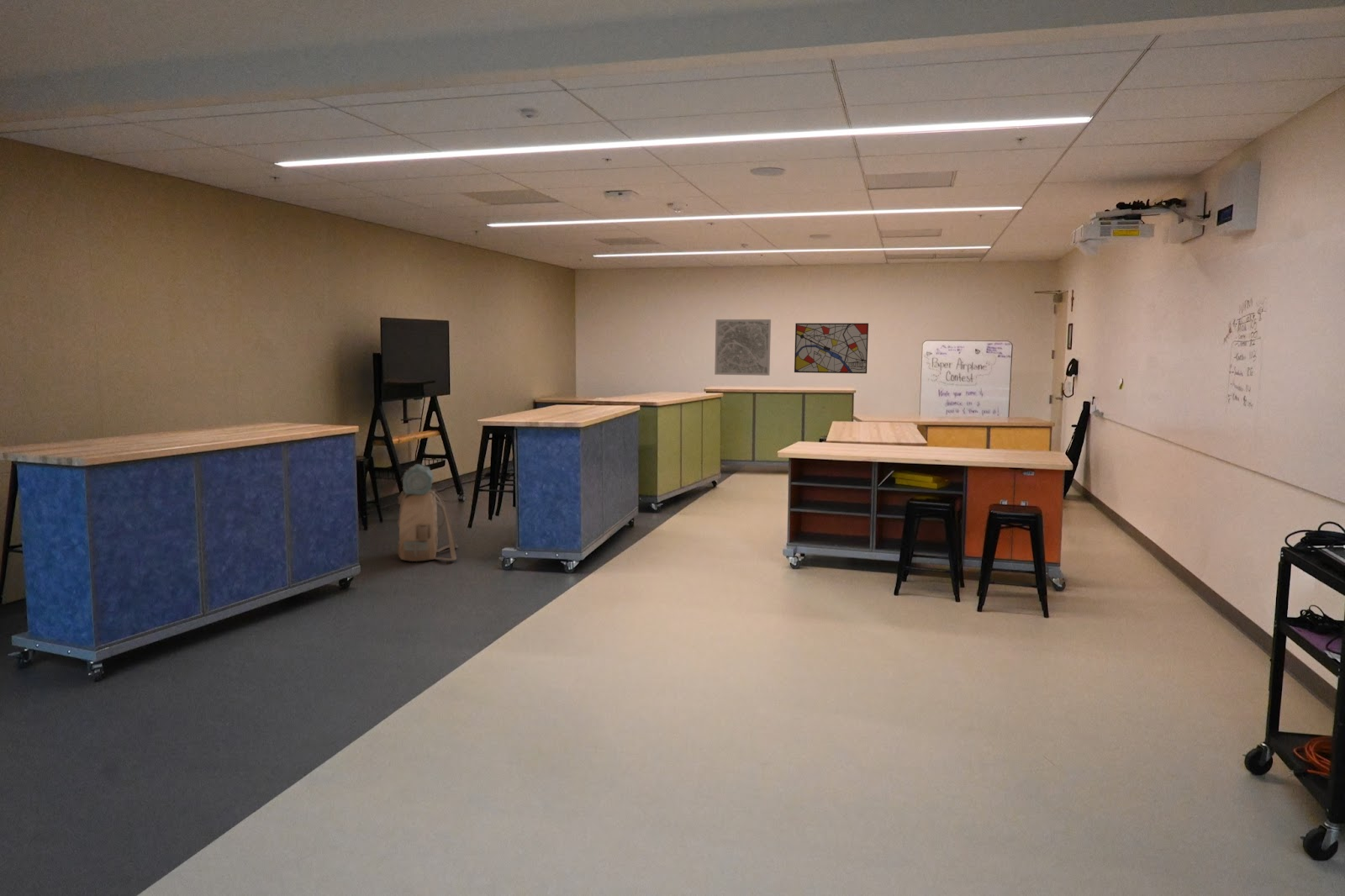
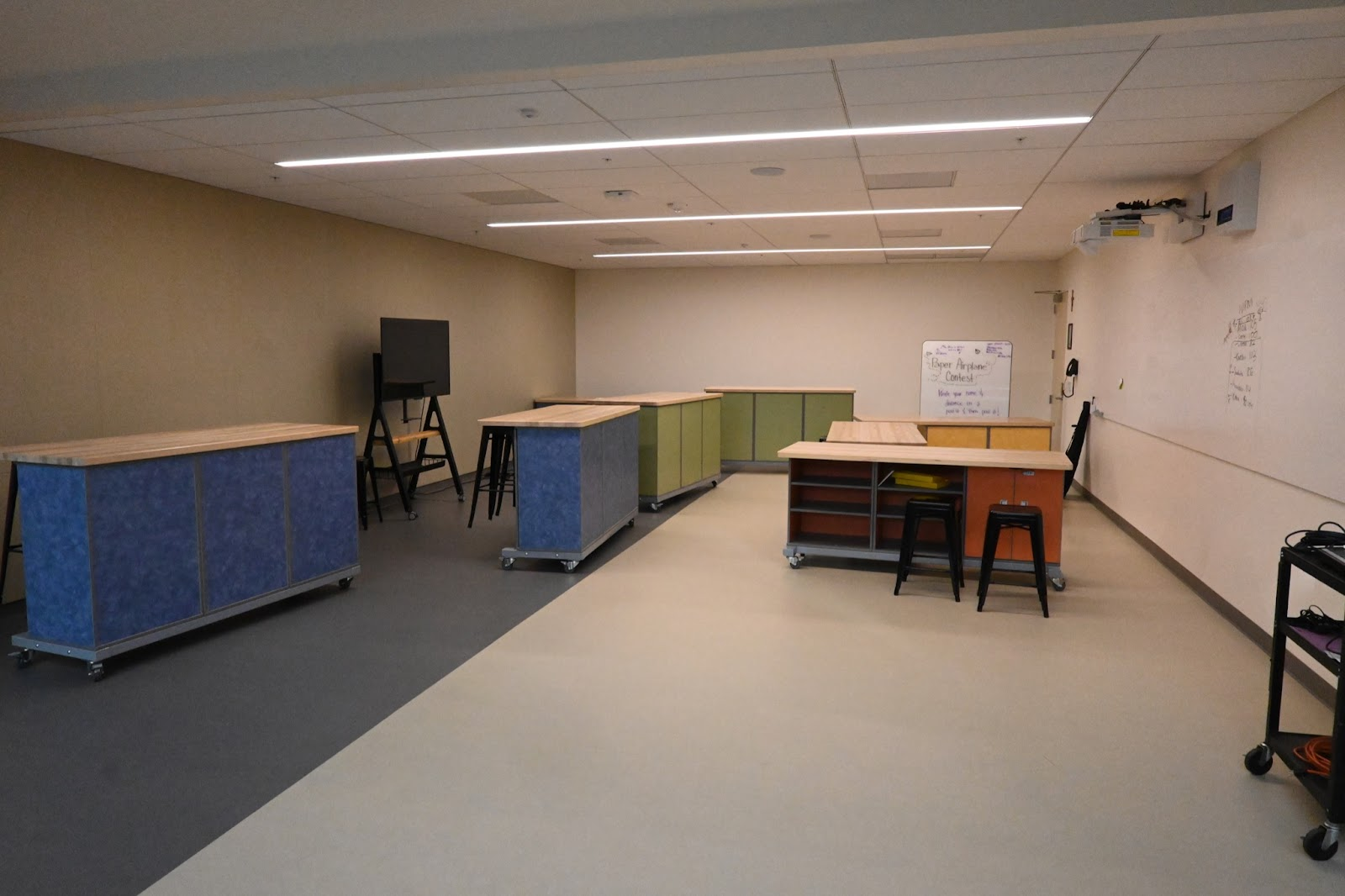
- wall art (742, 347)
- backpack (426, 510)
- wall art (831, 348)
